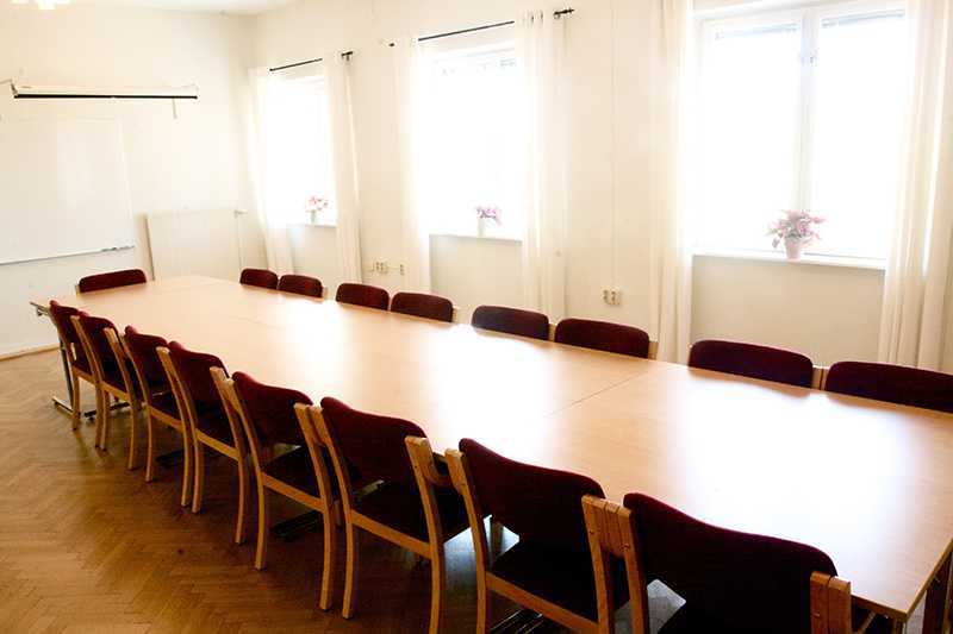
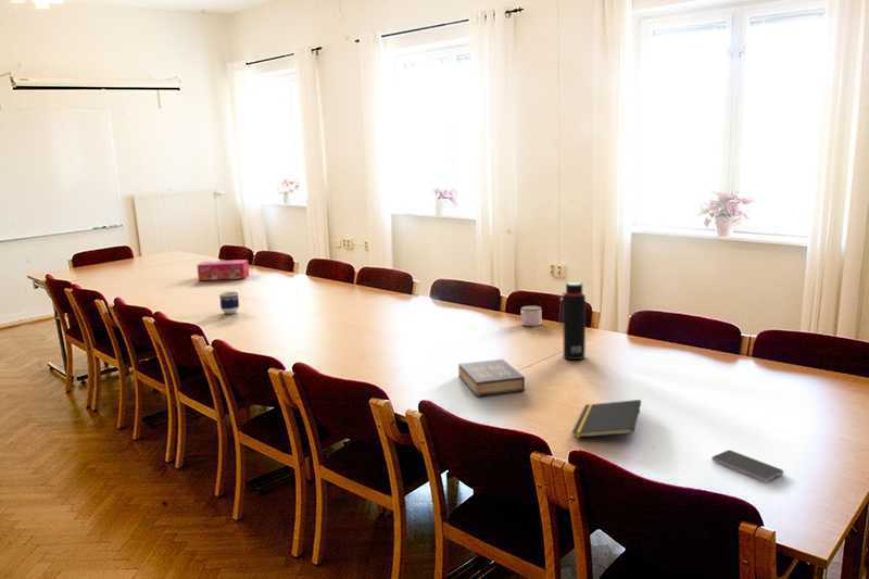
+ hardback book (490, 376)
+ notepad (607, 417)
+ cup (228, 302)
+ tissue box (223, 269)
+ water bottle (571, 320)
+ mug (529, 316)
+ smartphone (746, 465)
